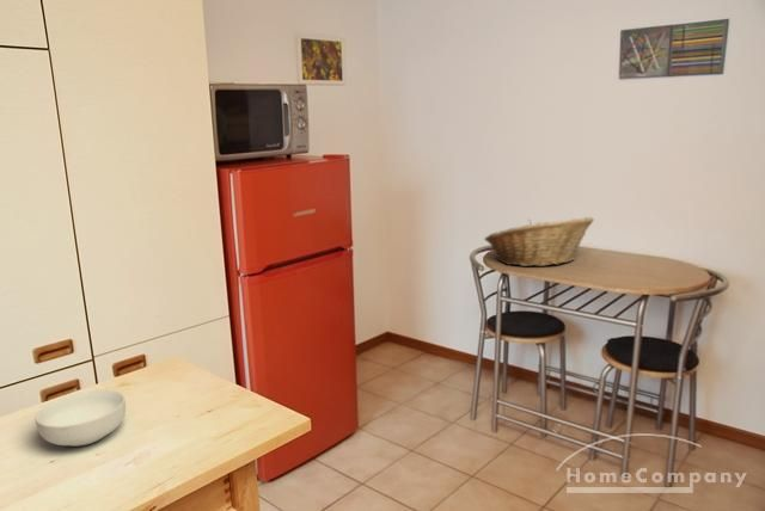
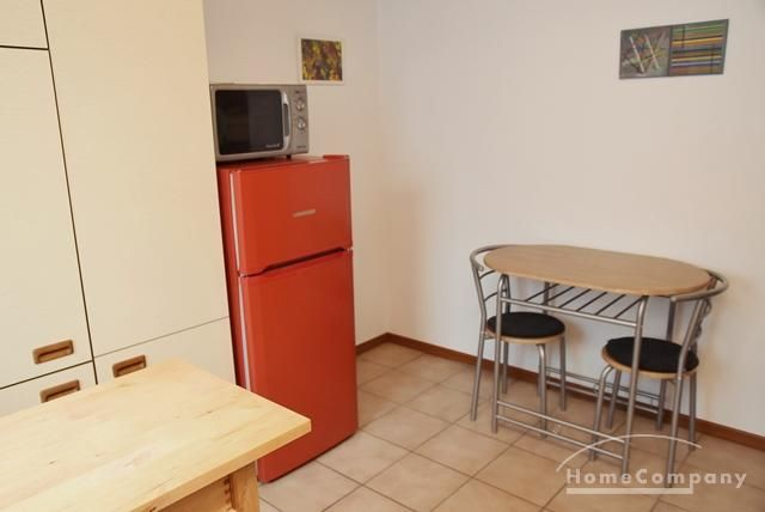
- cereal bowl (82, 420)
- fruit basket (539, 238)
